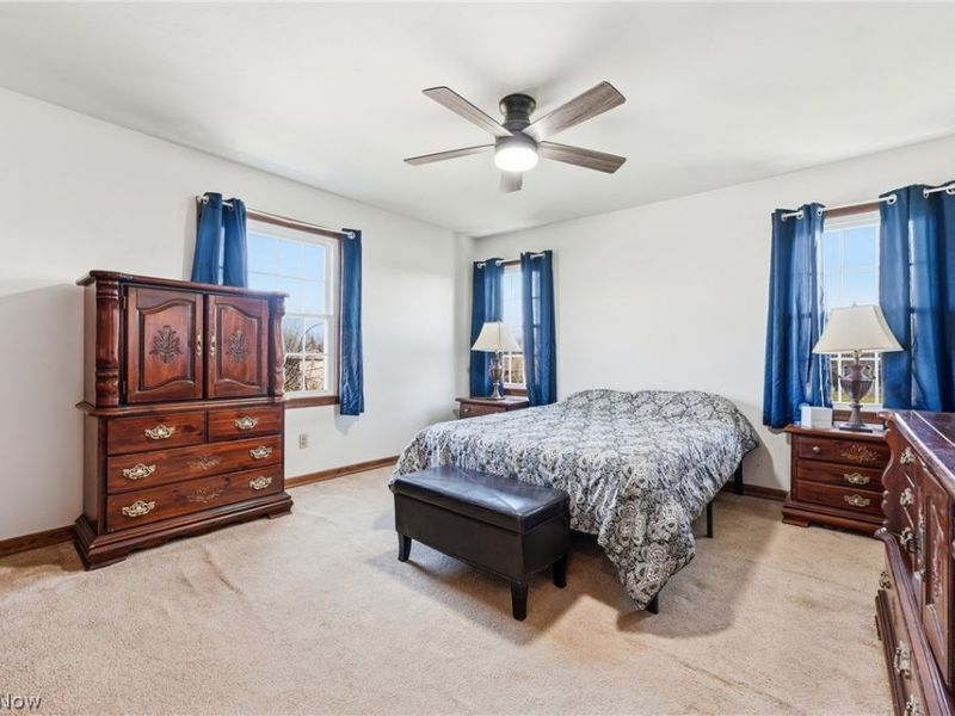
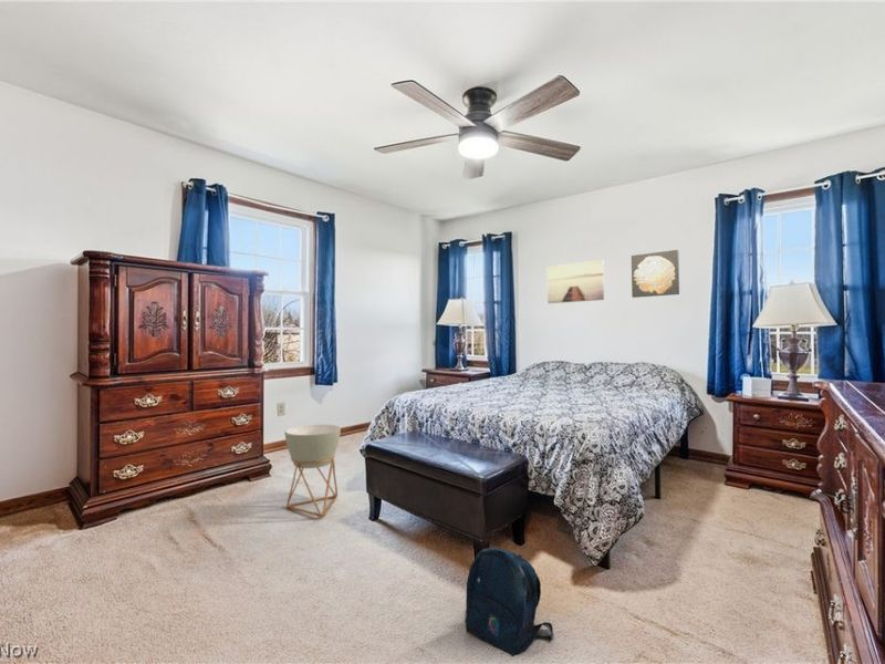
+ wall art (574, 282)
+ wall art (654, 274)
+ planter (313, 467)
+ backpack (506, 585)
